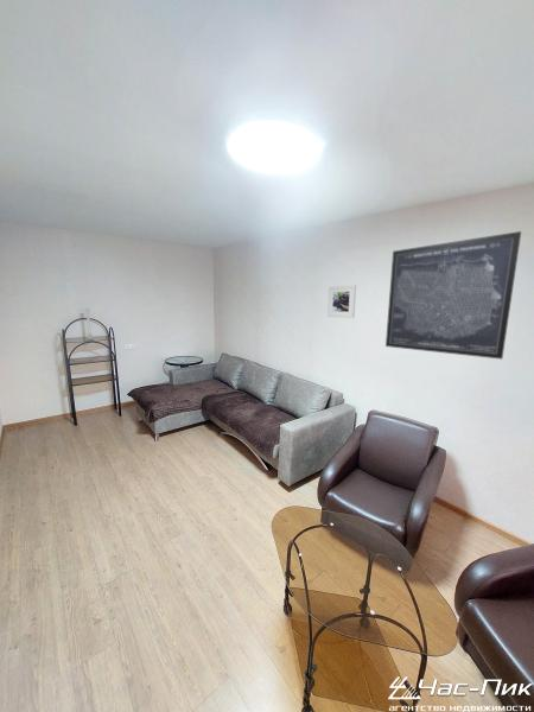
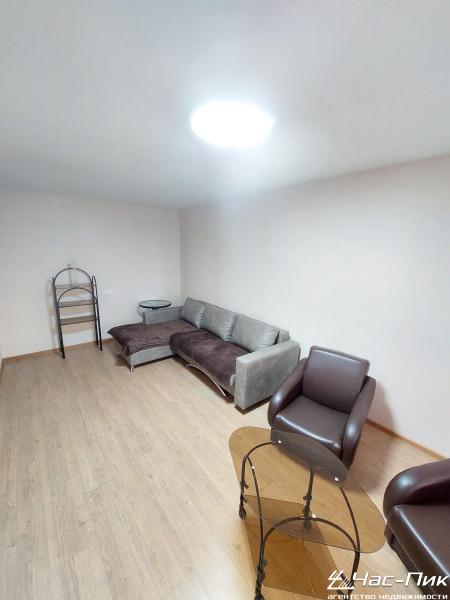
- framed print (341, 301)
- wall art (441, 299)
